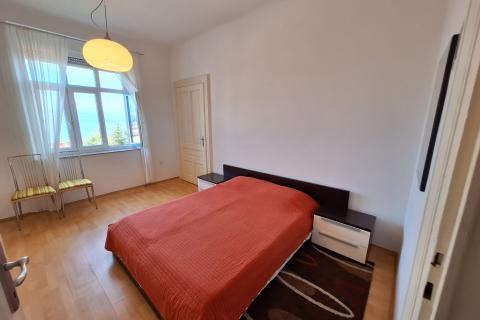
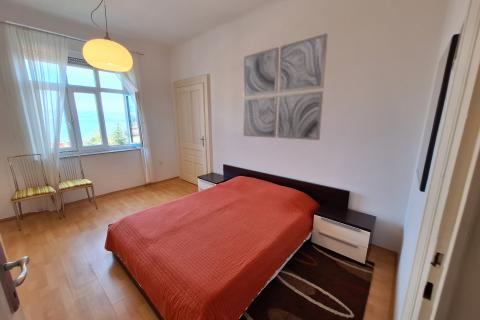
+ wall art (277, 92)
